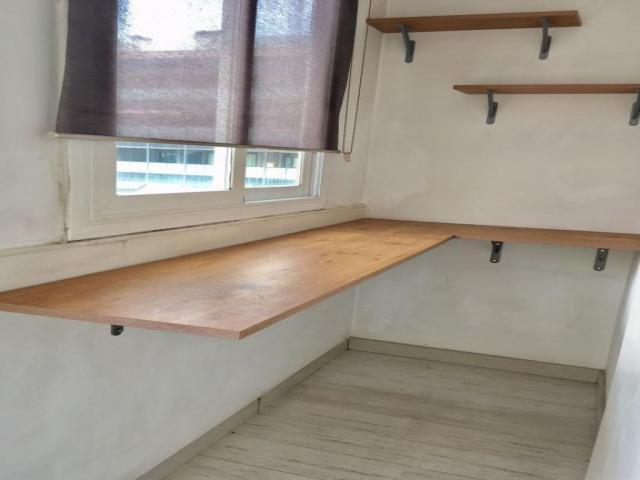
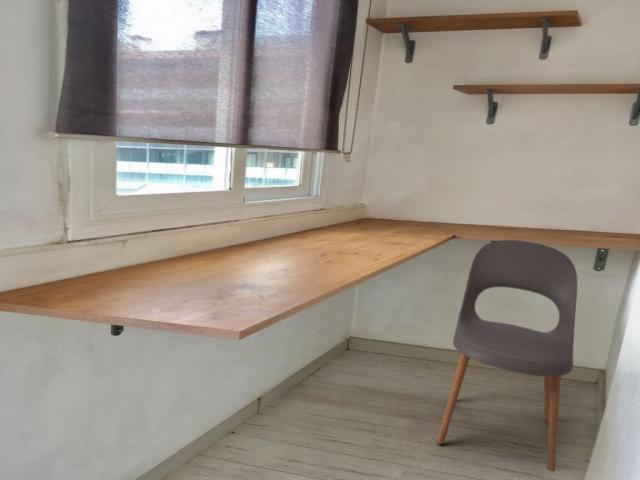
+ chair (511, 342)
